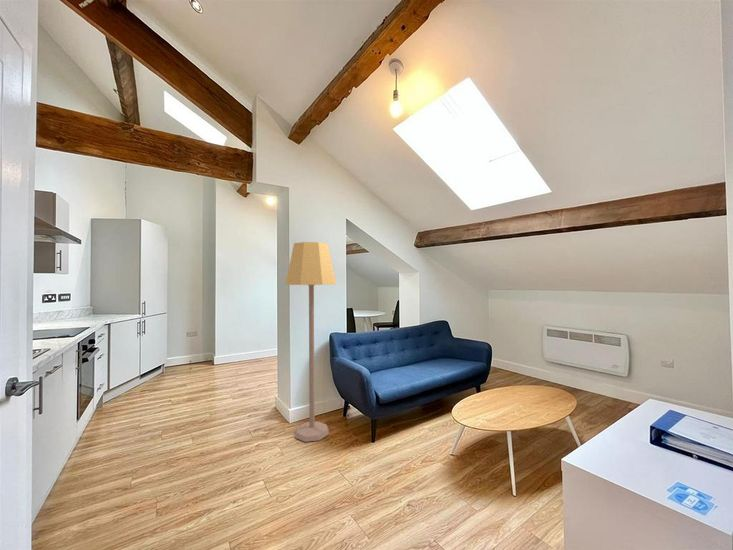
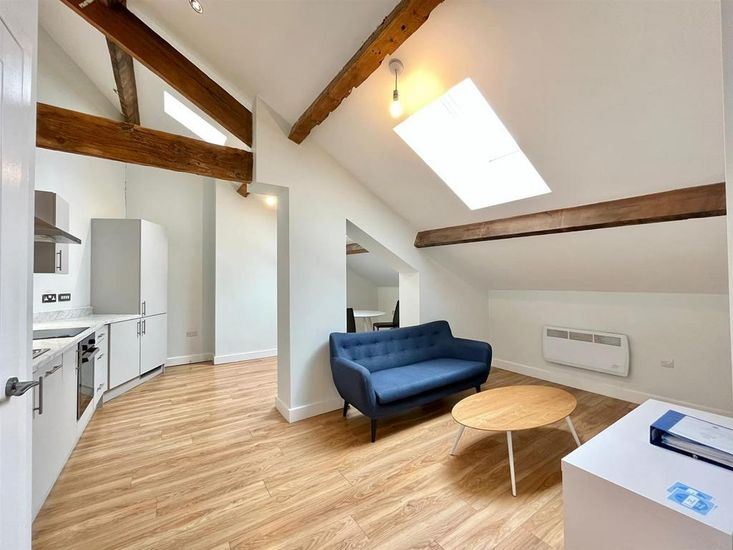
- lamp (311, 338)
